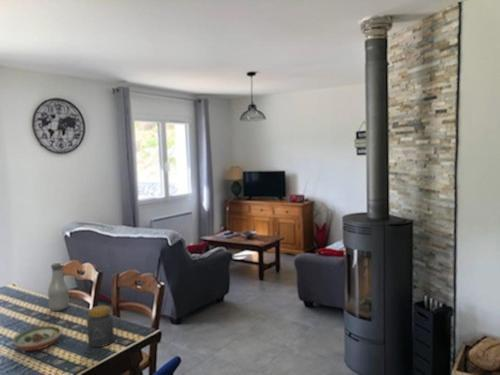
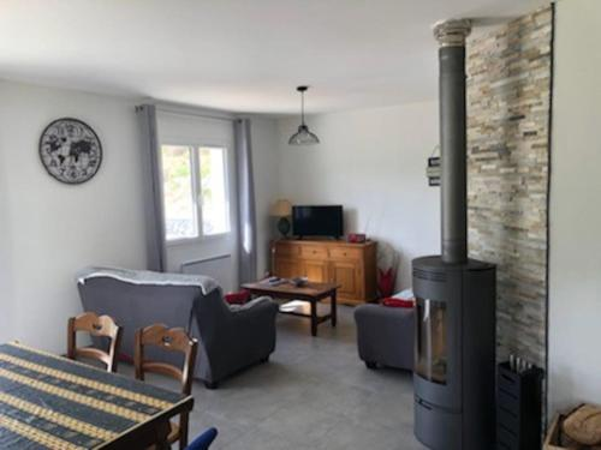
- decorative bowl (38, 340)
- bottle (57, 286)
- jar (100, 325)
